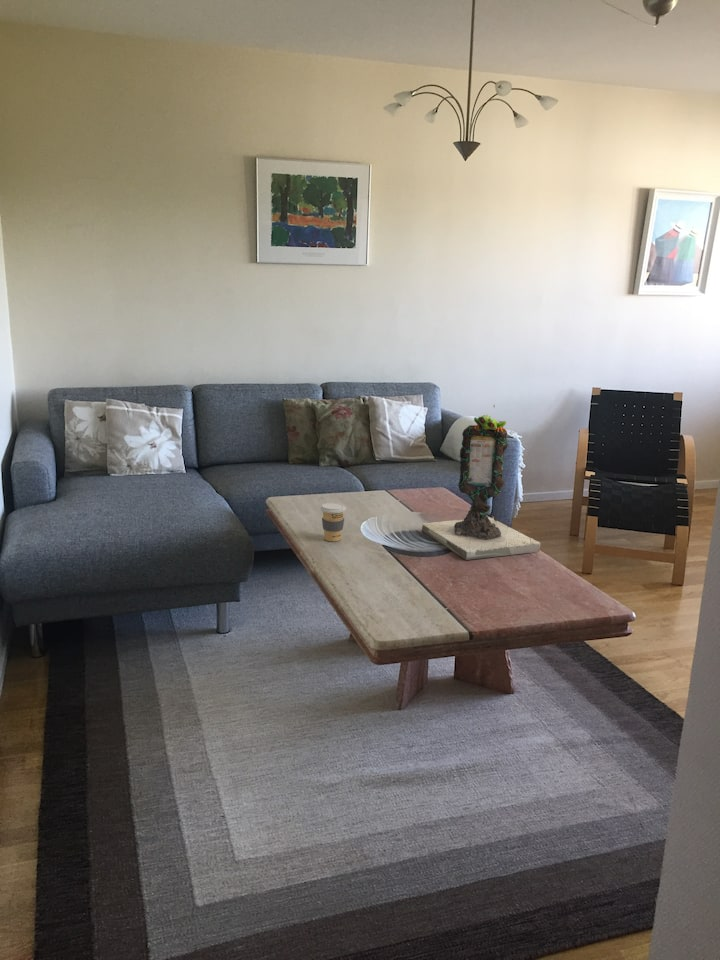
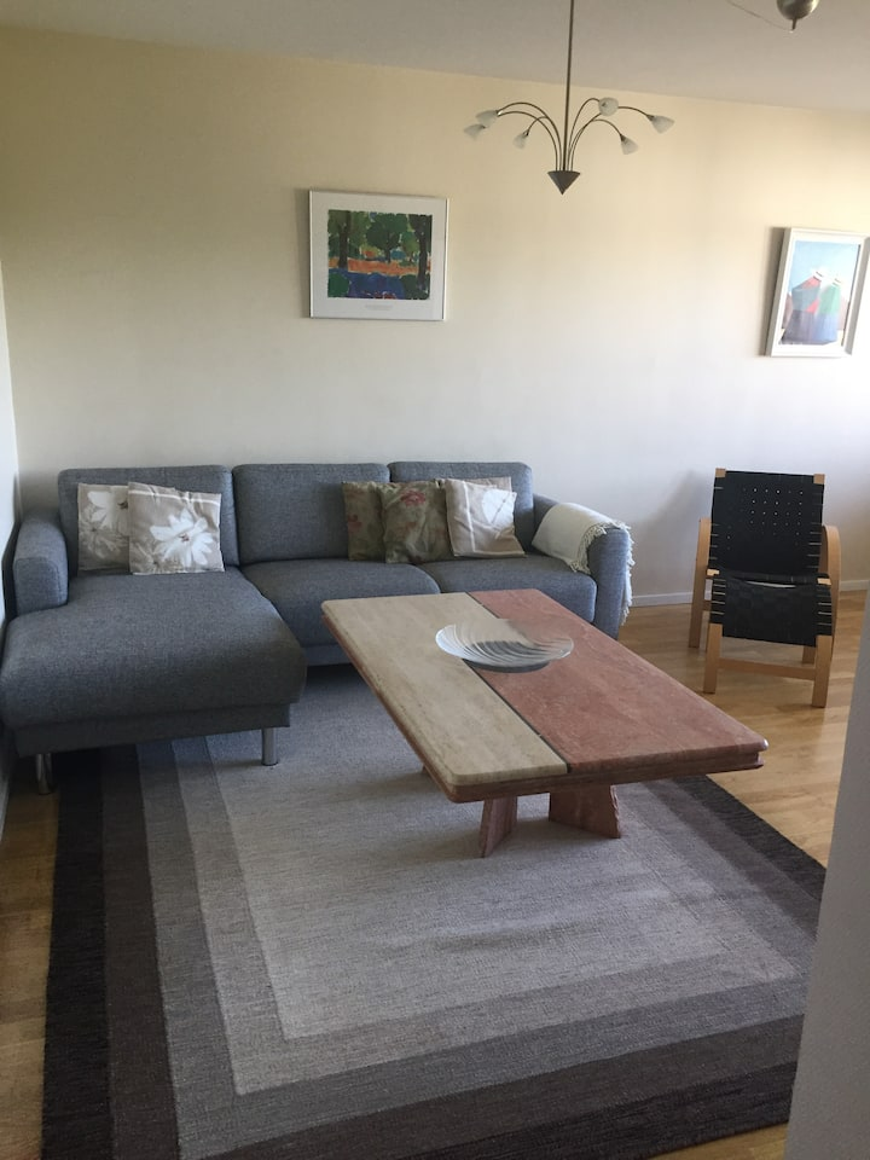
- coffee cup (332, 522)
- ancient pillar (483, 473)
